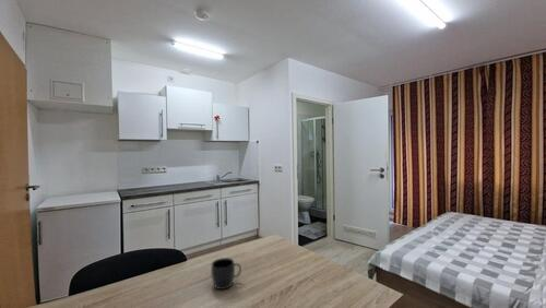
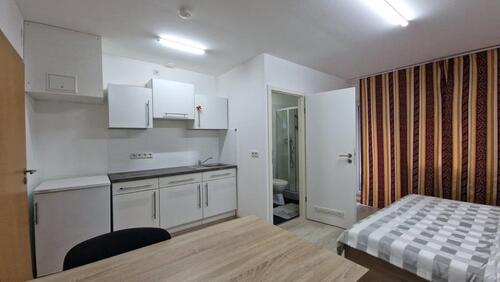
- mug (226, 273)
